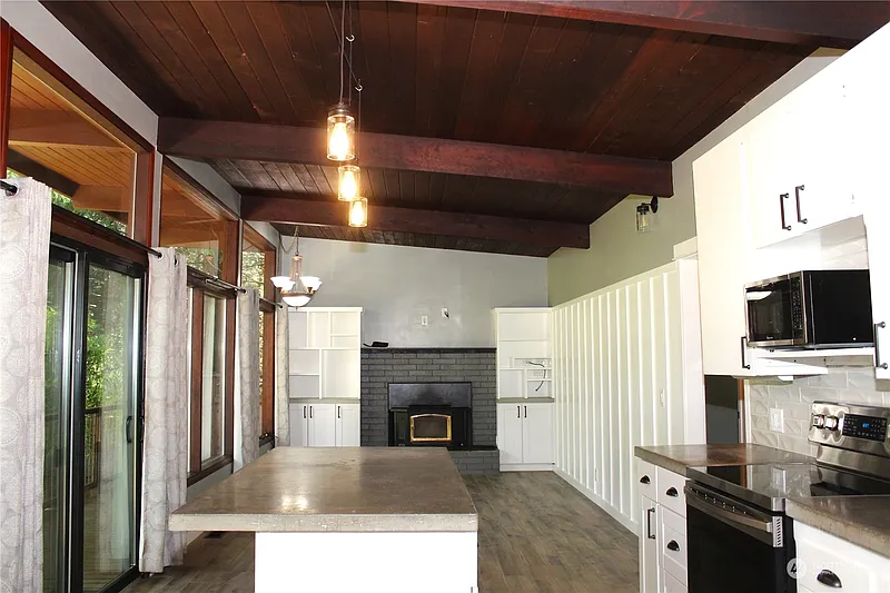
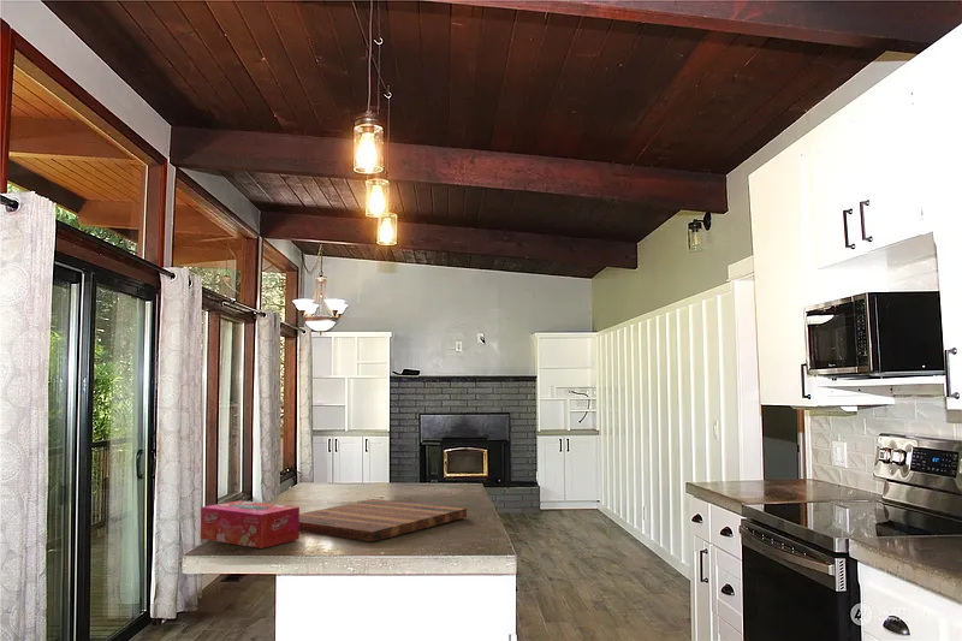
+ tissue box (249, 522)
+ cutting board (373, 517)
